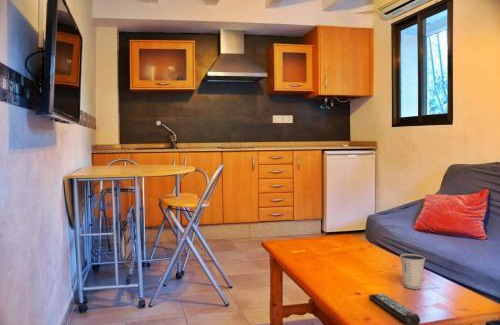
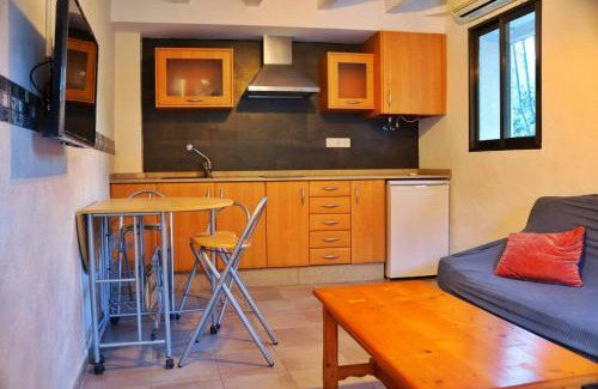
- dixie cup (412, 271)
- remote control (392, 307)
